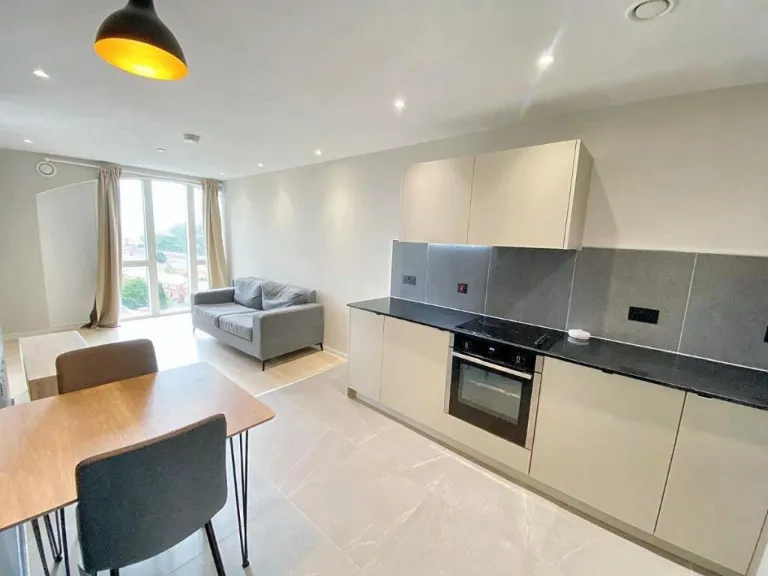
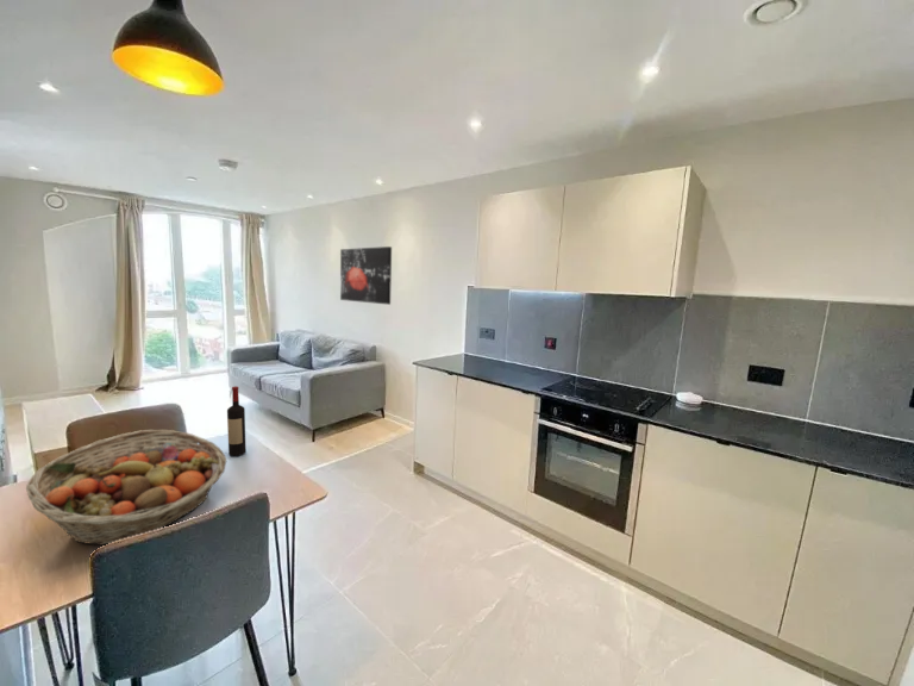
+ wall art (364, 275)
+ fruit basket (140, 480)
+ wine bottle (236, 420)
